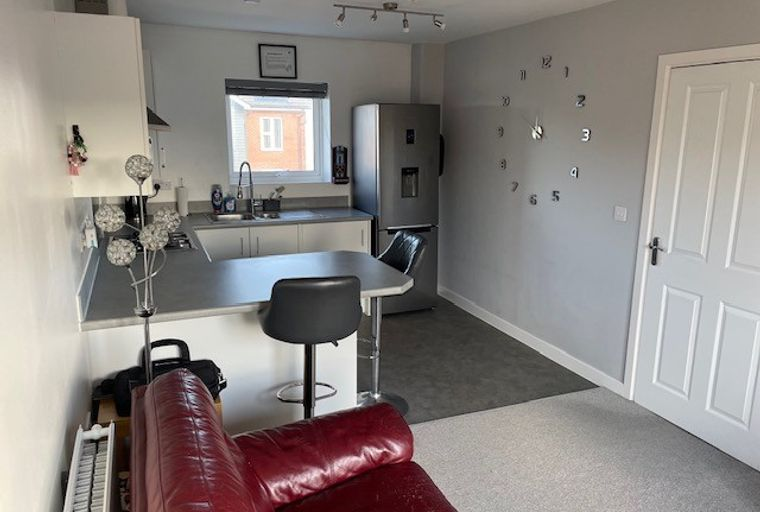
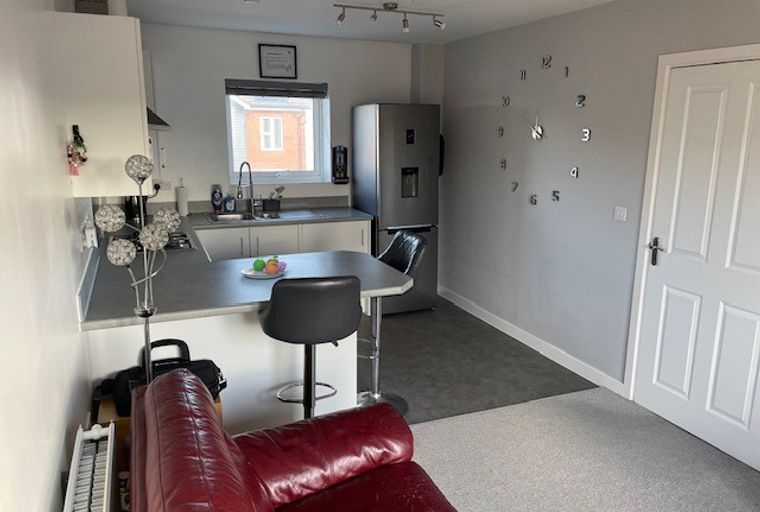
+ fruit bowl (264, 265)
